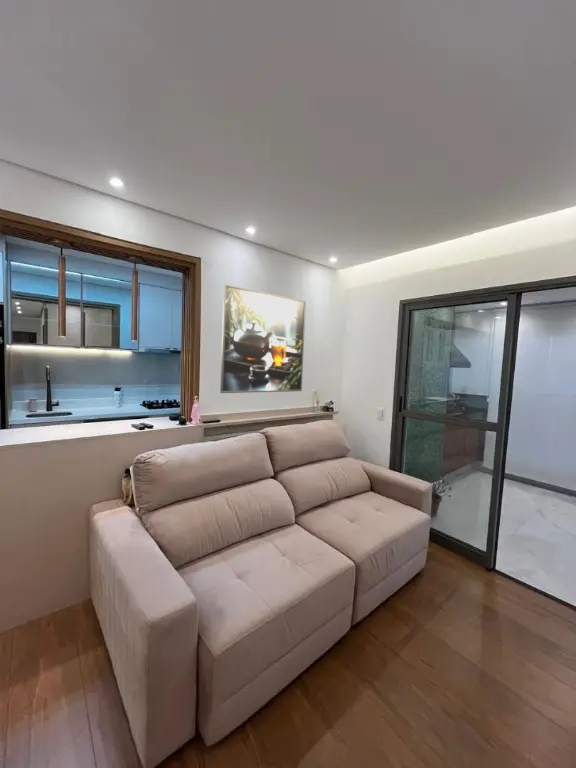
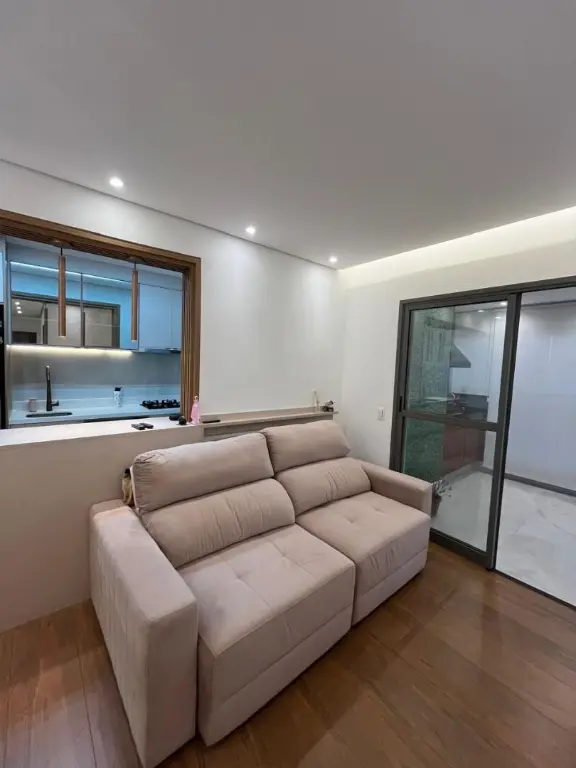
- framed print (266, 343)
